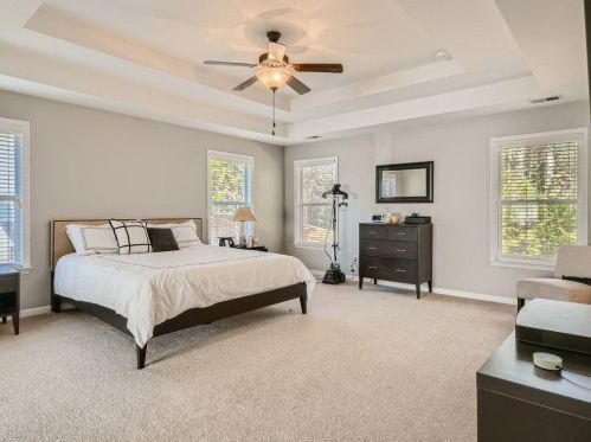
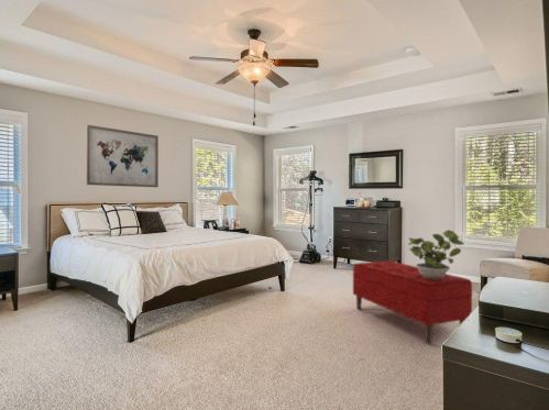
+ wall art (124, 158)
+ potted plant (436, 254)
+ bench (405, 296)
